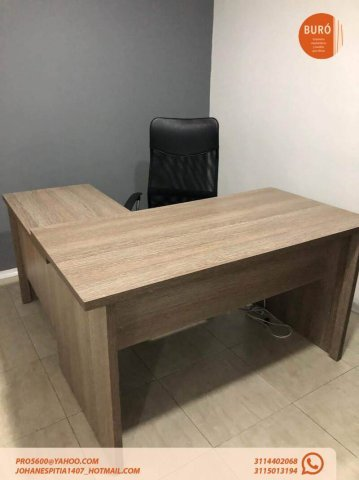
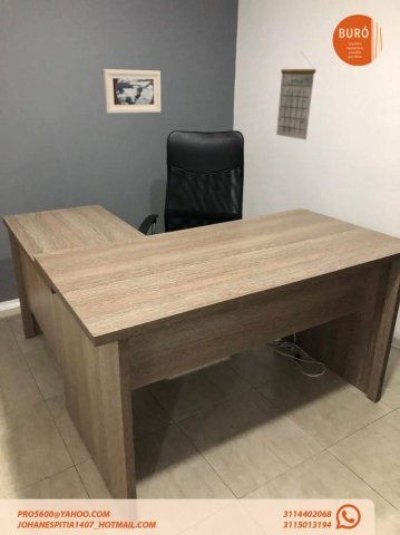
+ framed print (134, 91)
+ calendar (295, 96)
